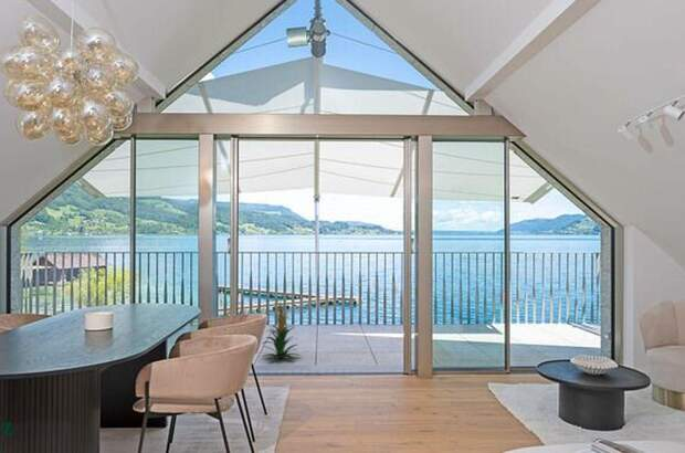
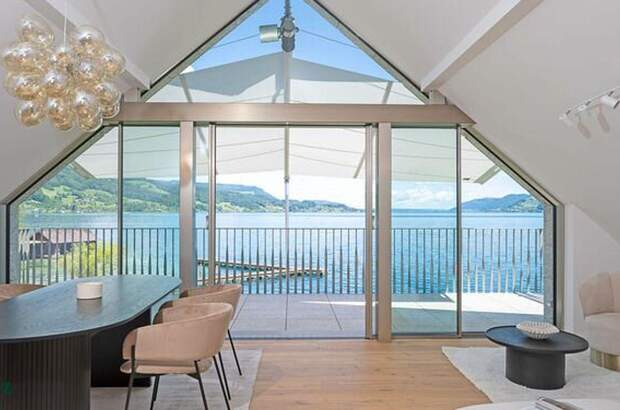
- indoor plant (281, 328)
